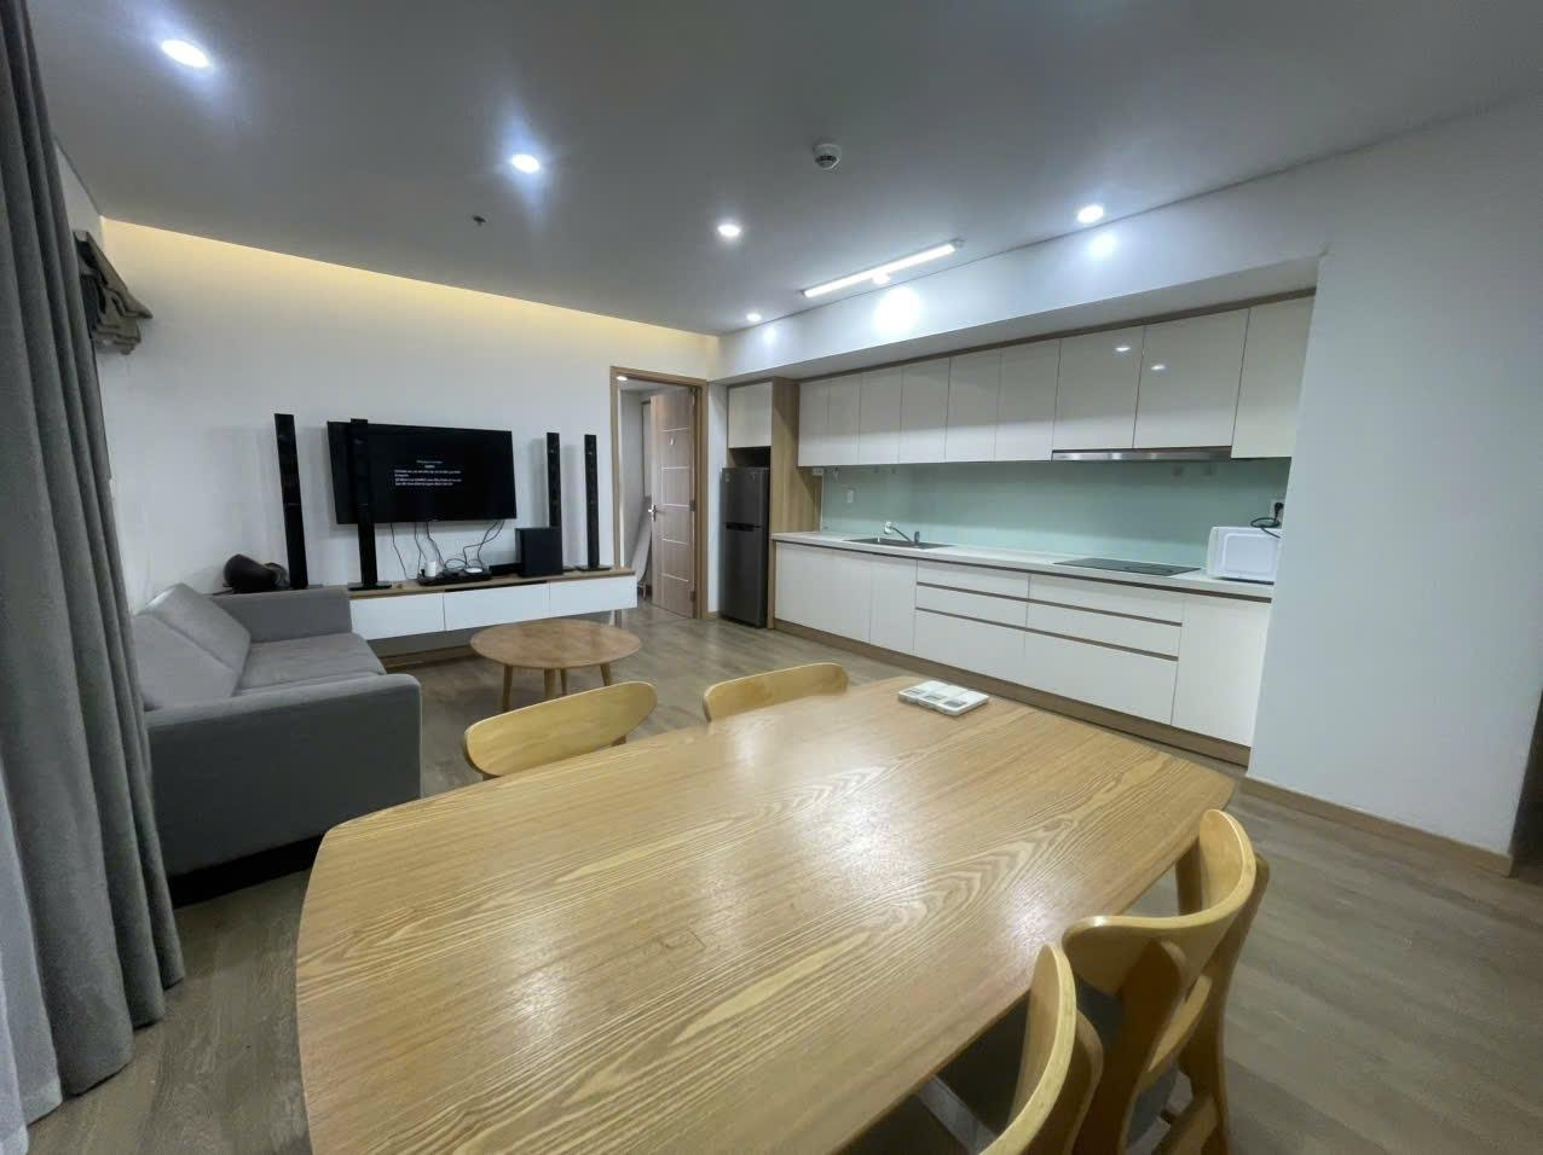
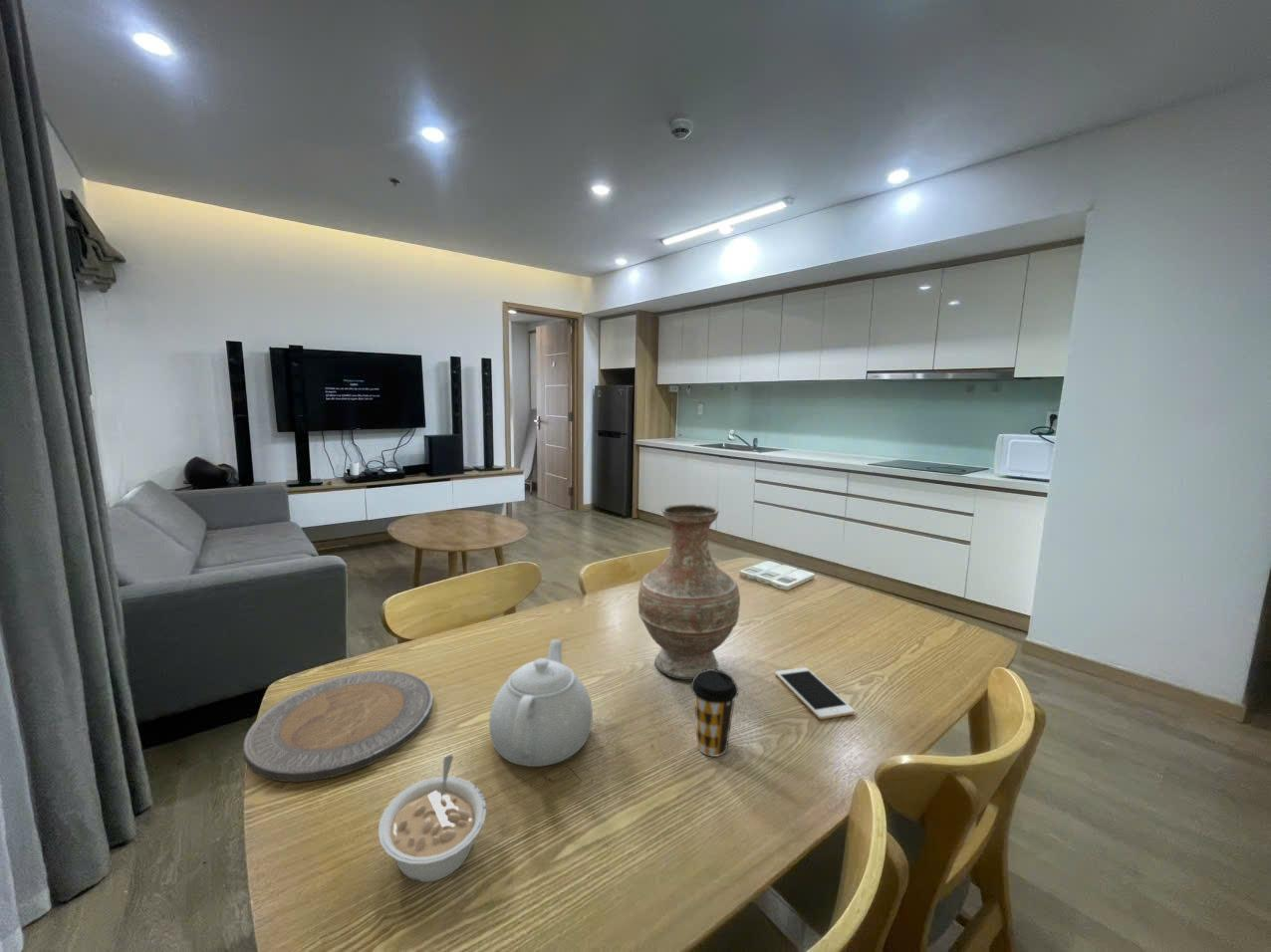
+ teapot (541, 700)
+ coffee cup (713, 713)
+ plate (345, 717)
+ cell phone (812, 691)
+ legume (432, 826)
+ vase (688, 589)
